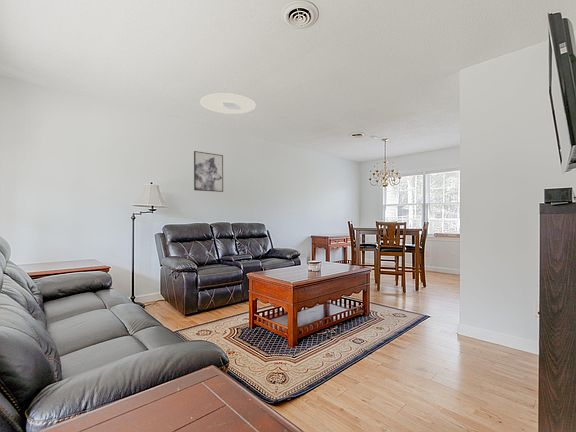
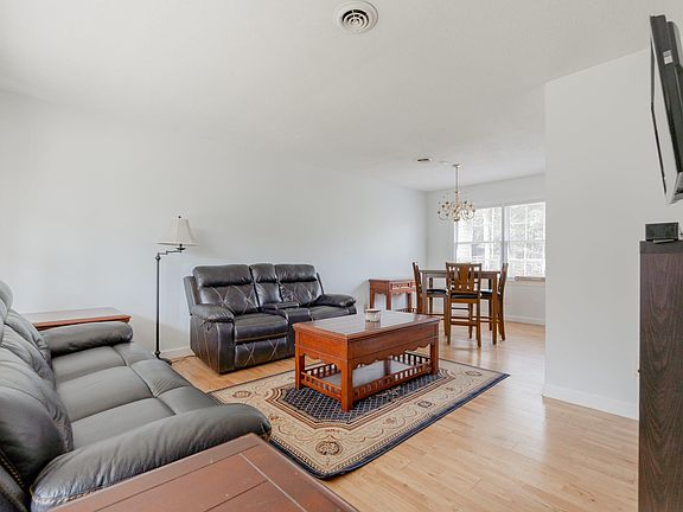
- ceiling light (228, 101)
- wall art (209, 172)
